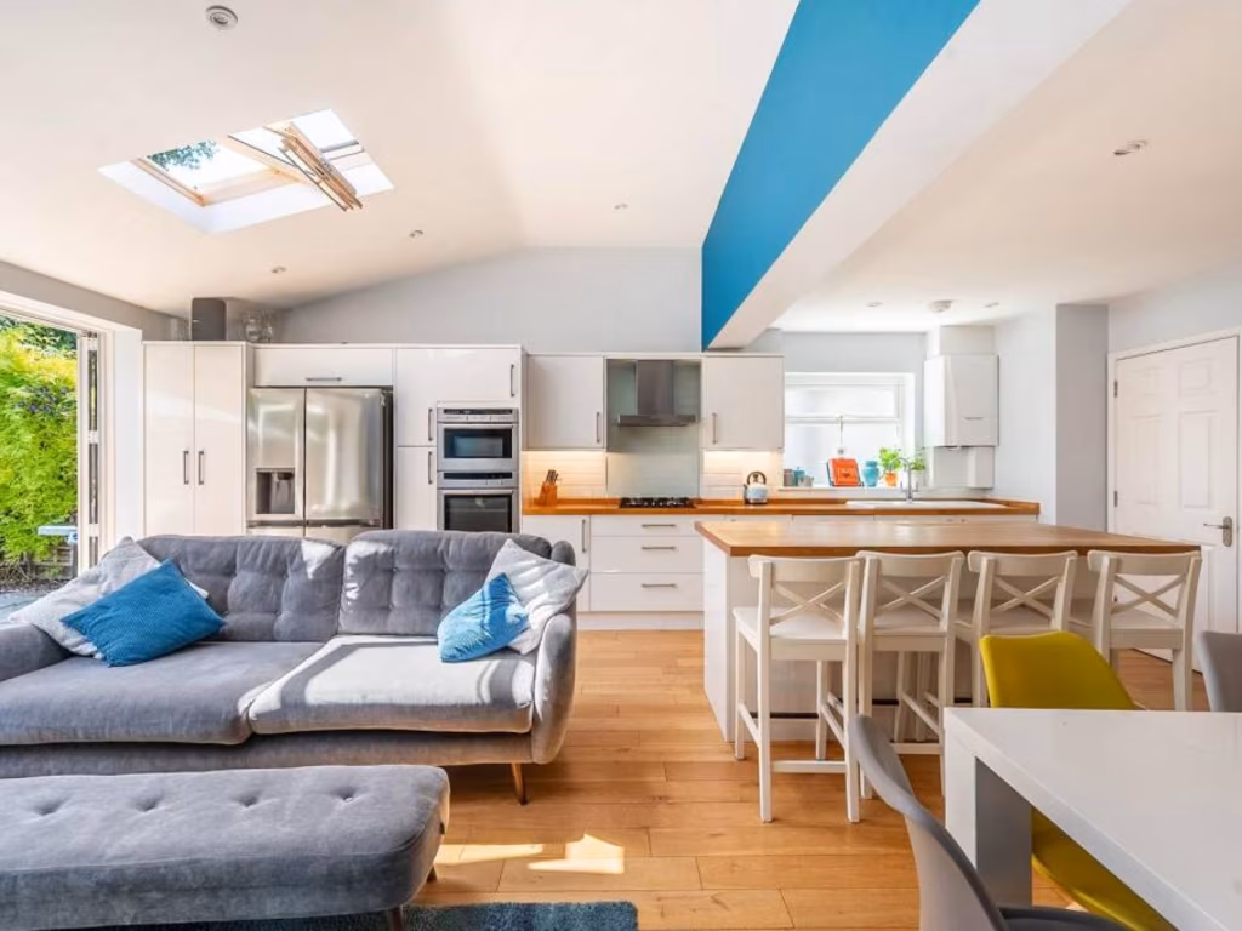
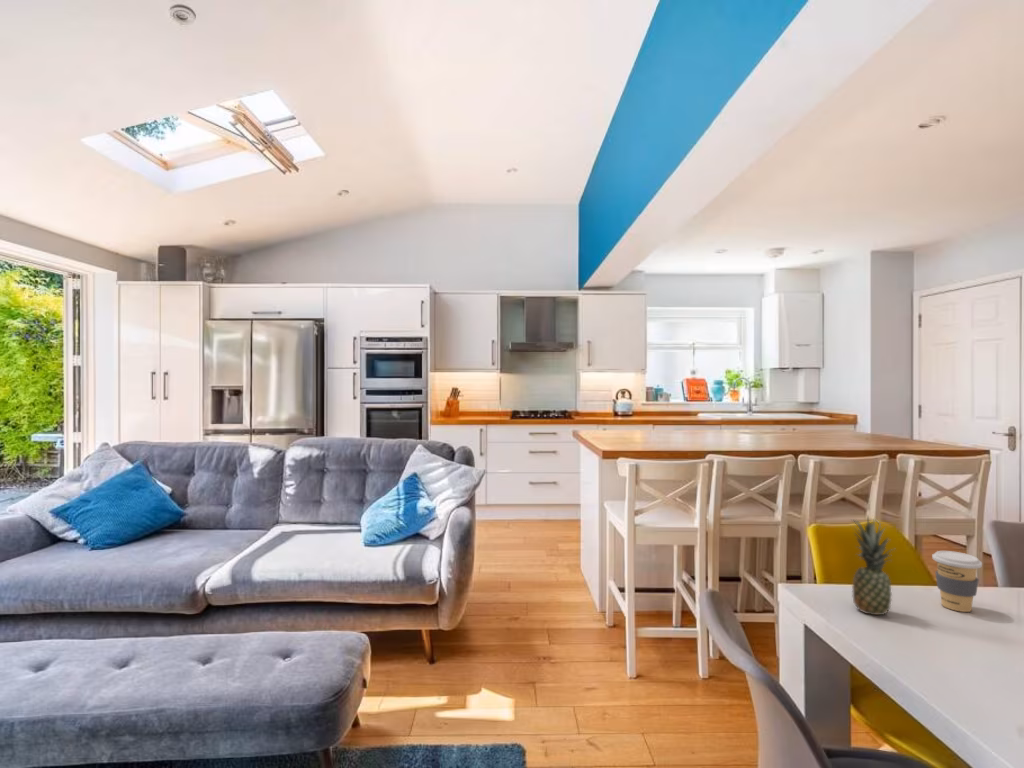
+ coffee cup (956, 581)
+ fruit (870, 562)
